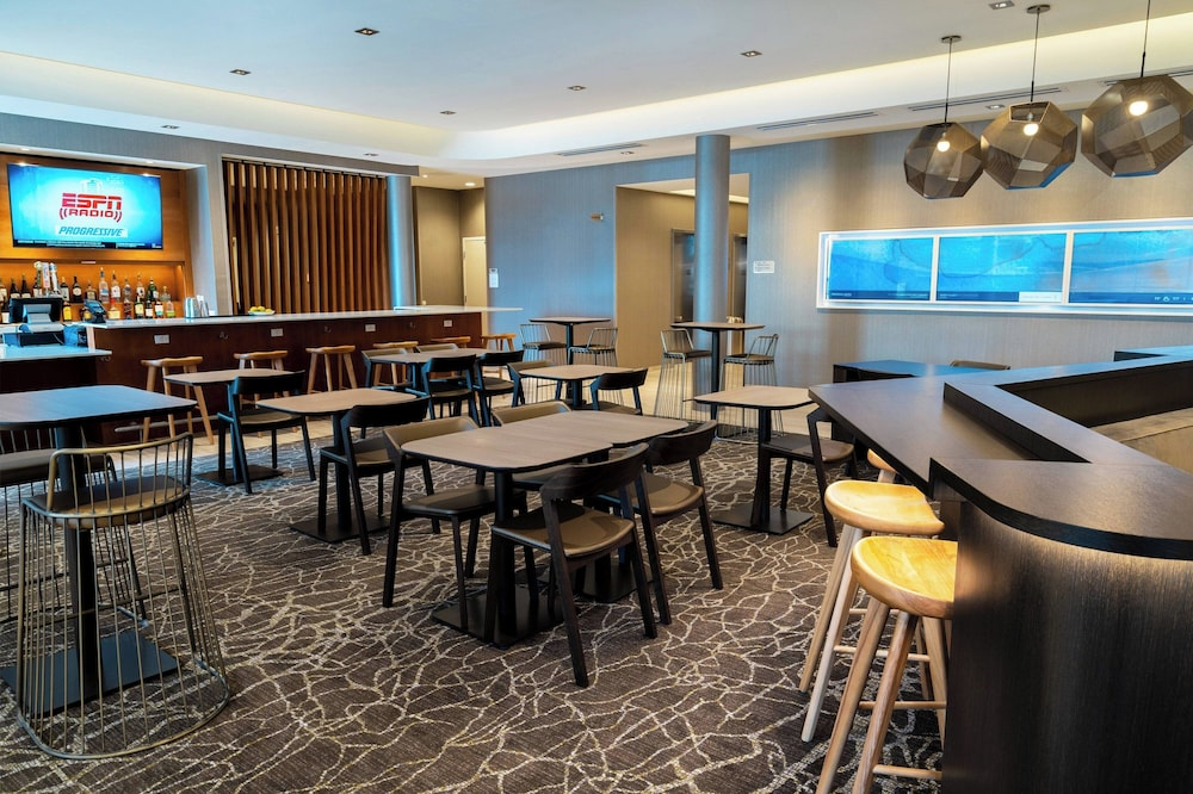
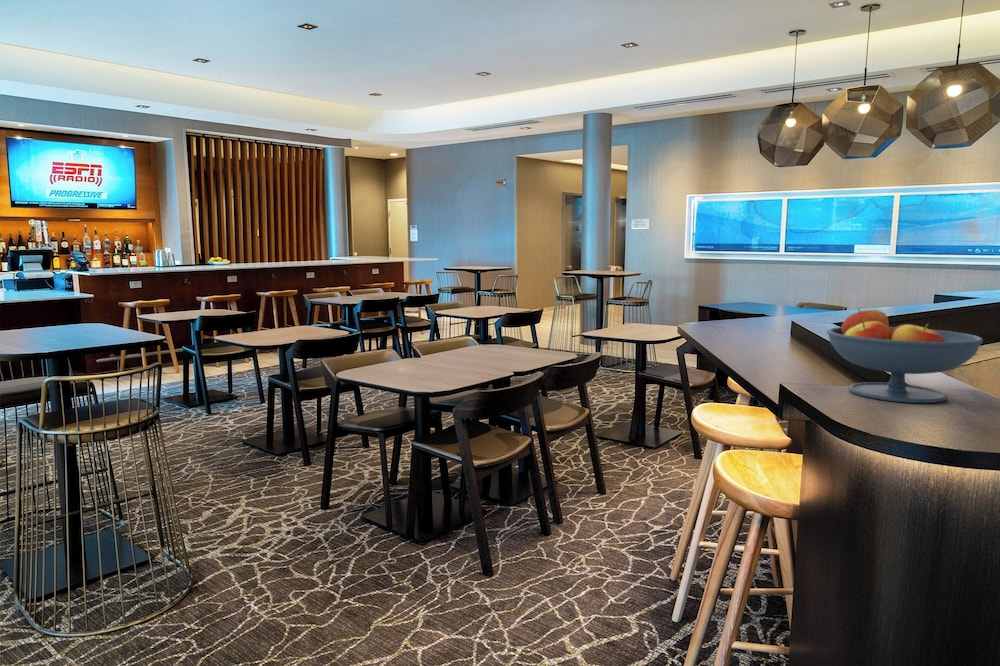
+ fruit bowl (899, 353)
